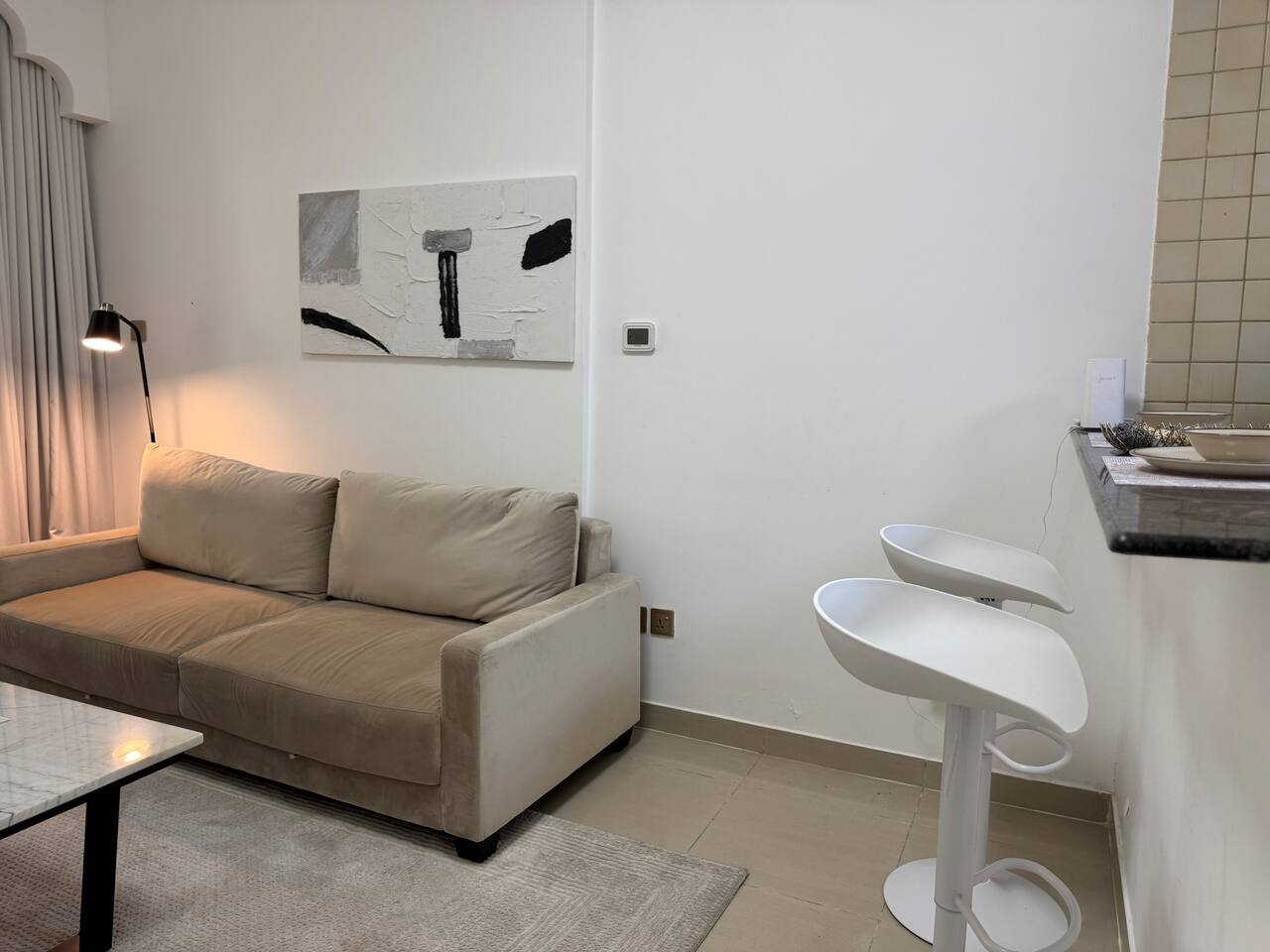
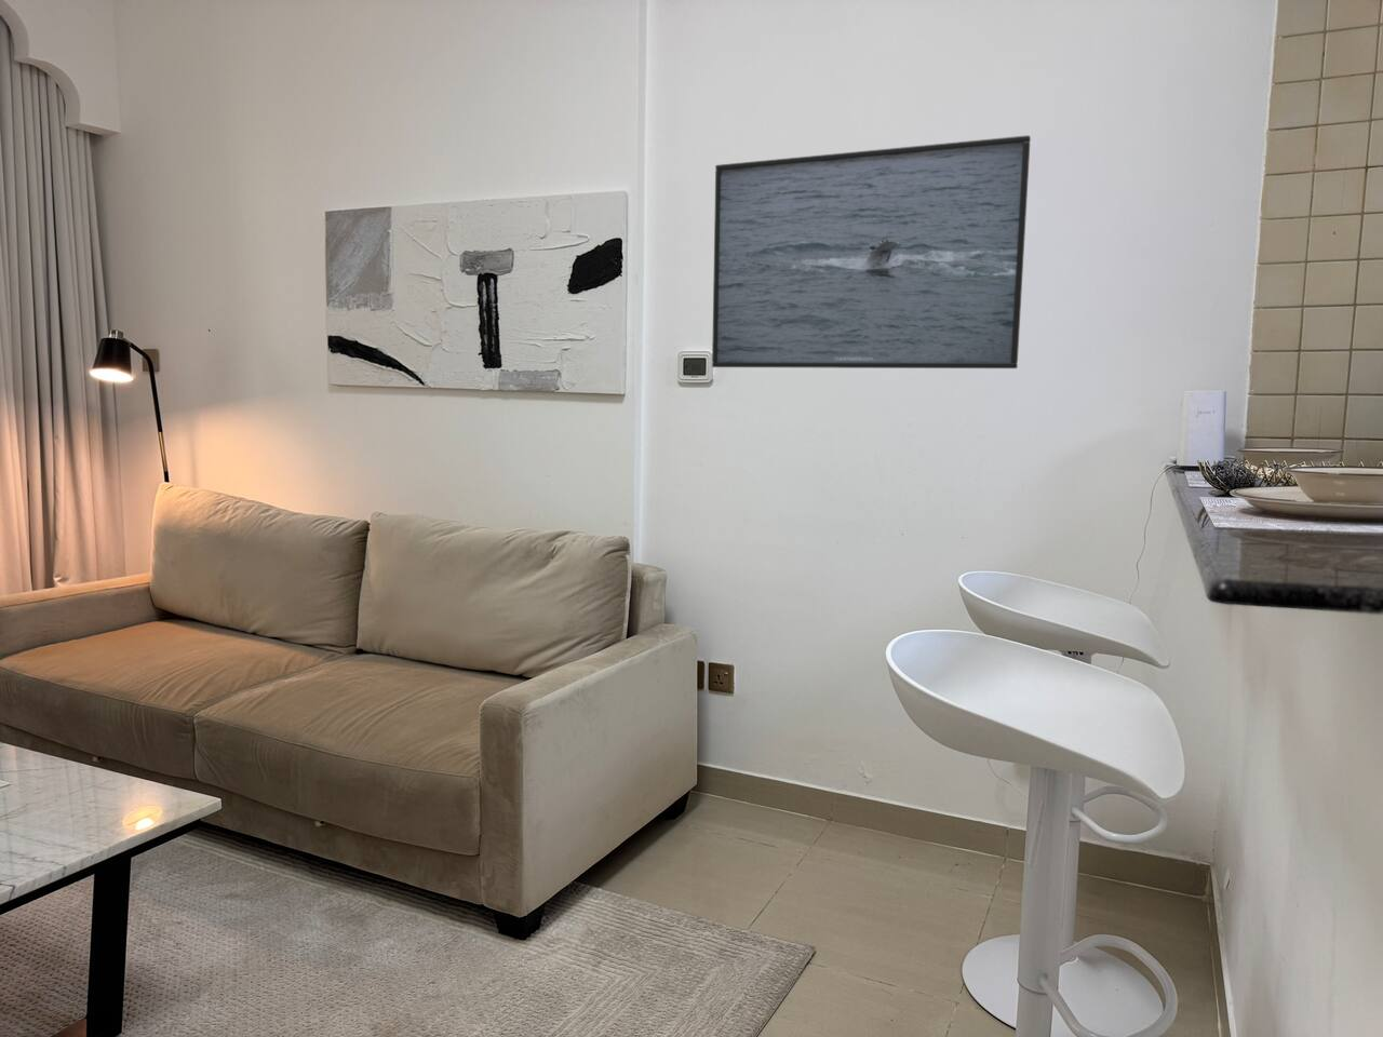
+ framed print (858, 260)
